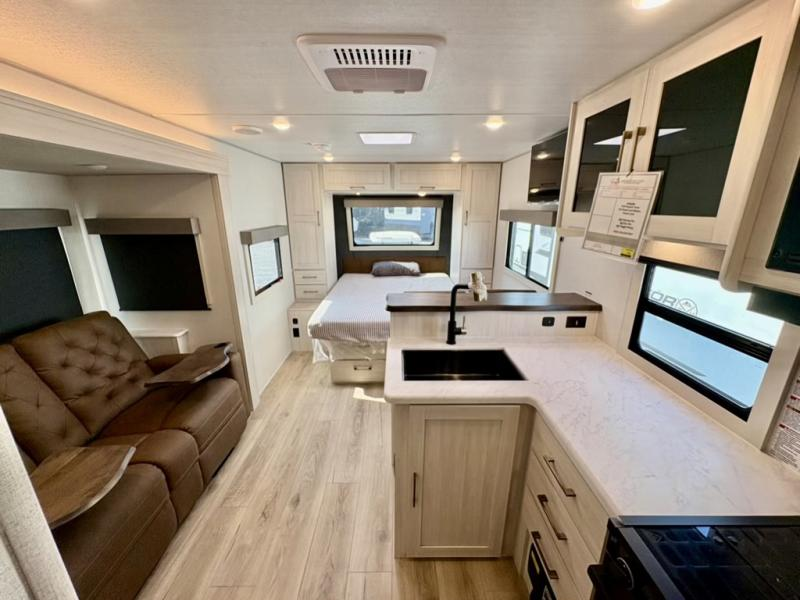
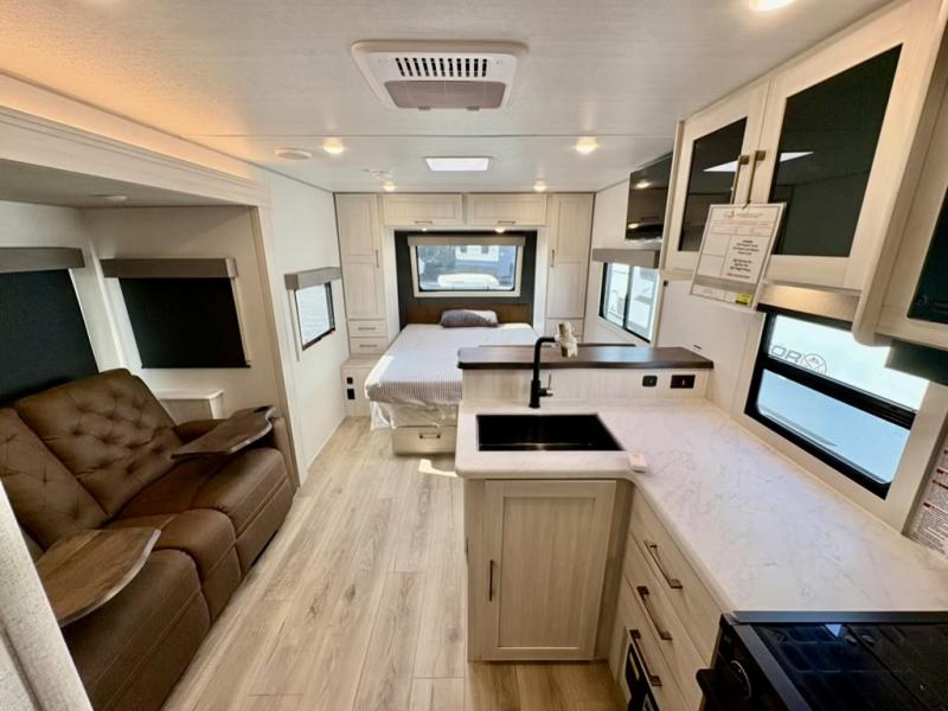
+ soap bar (636, 461)
